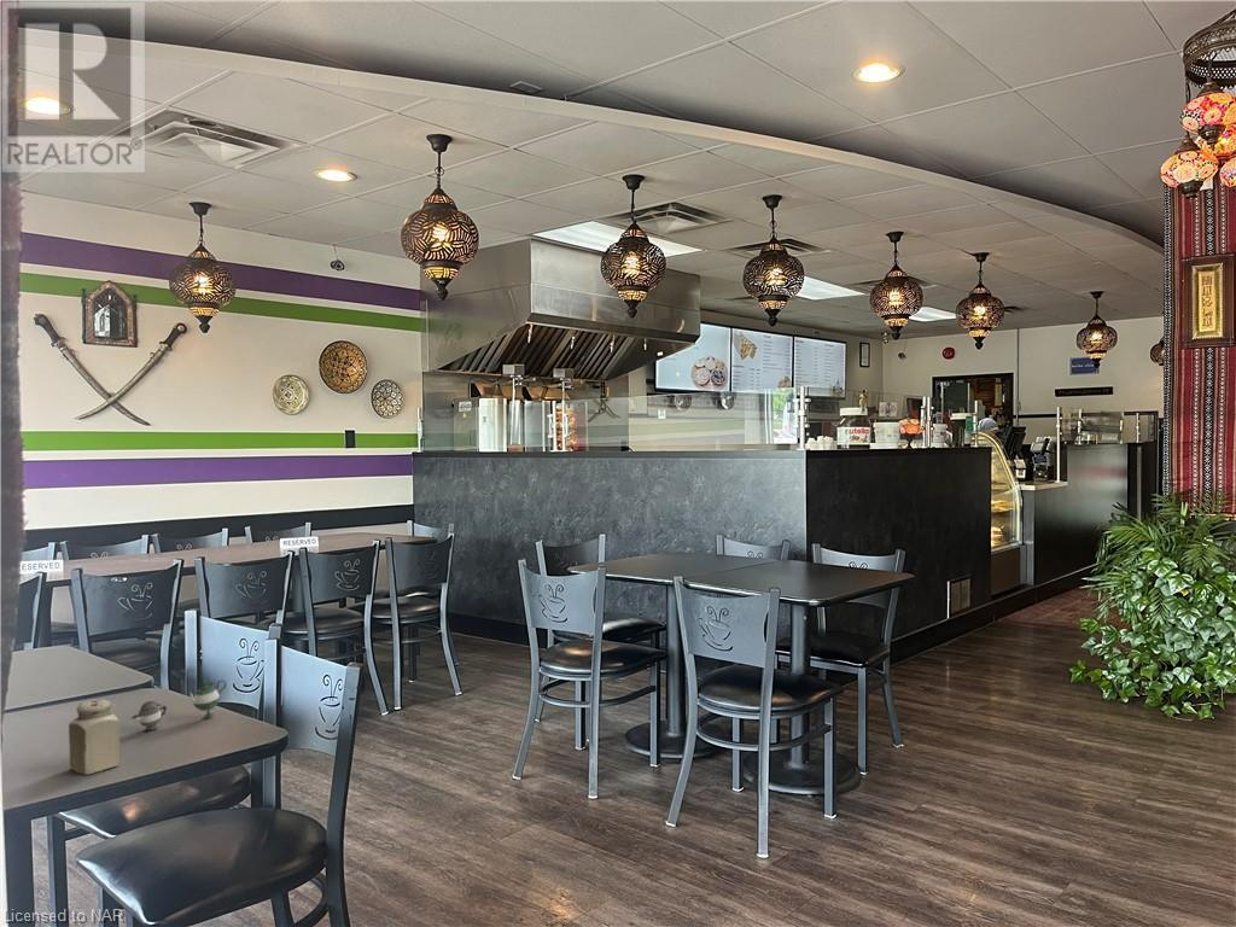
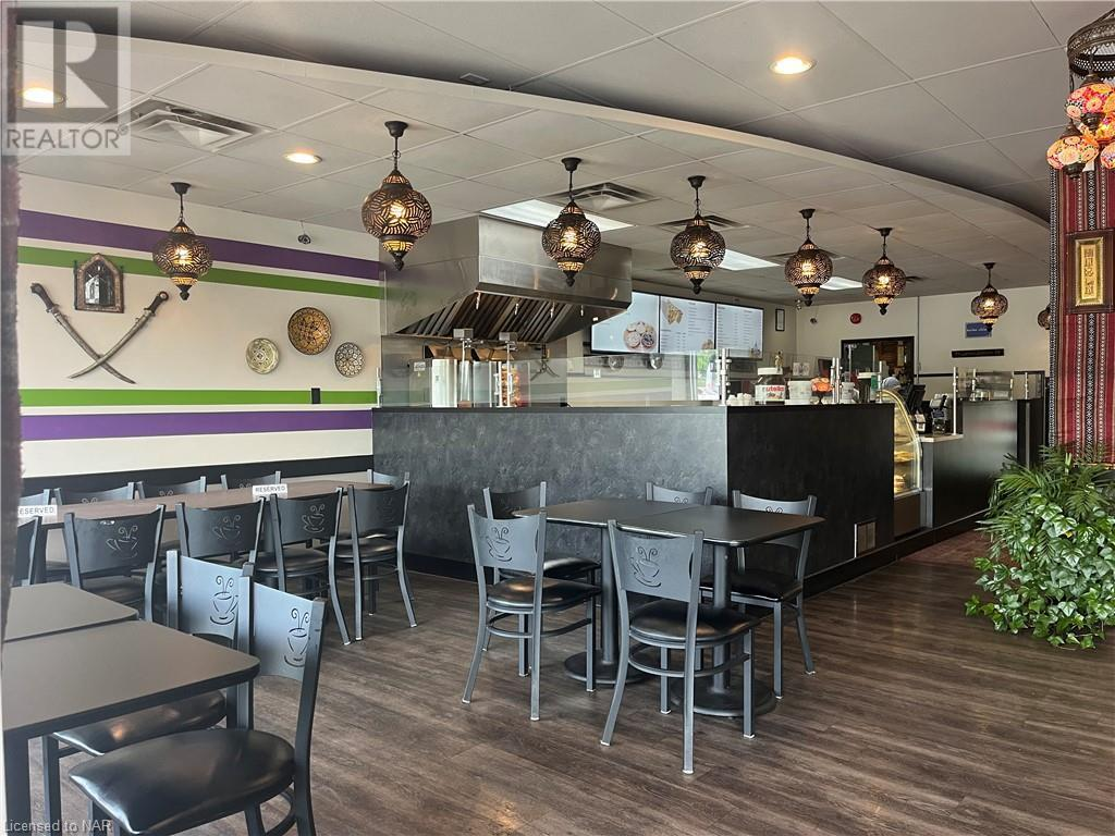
- salt shaker (94, 734)
- teapot (191, 700)
